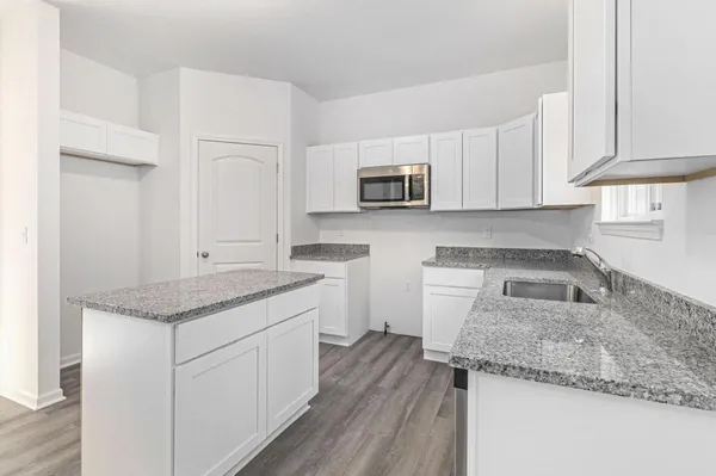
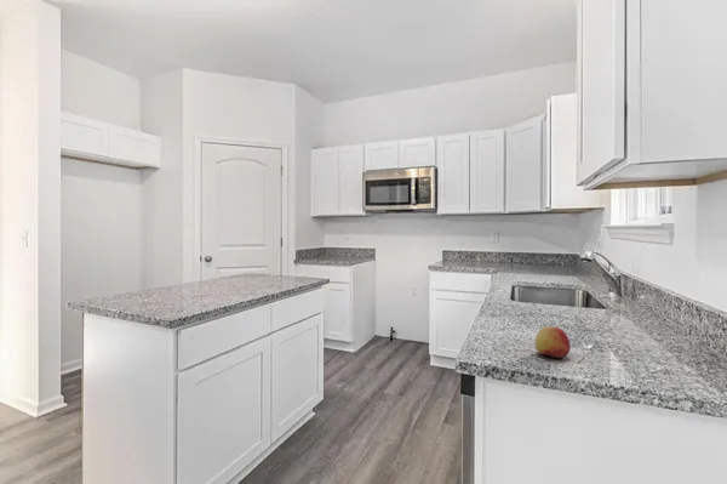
+ apple (551, 340)
